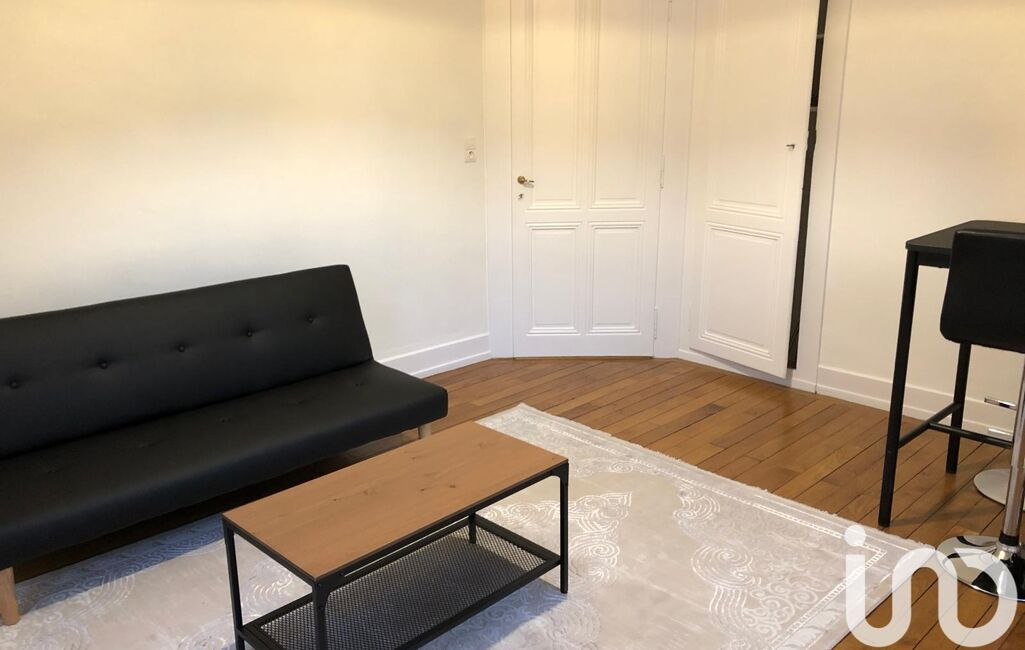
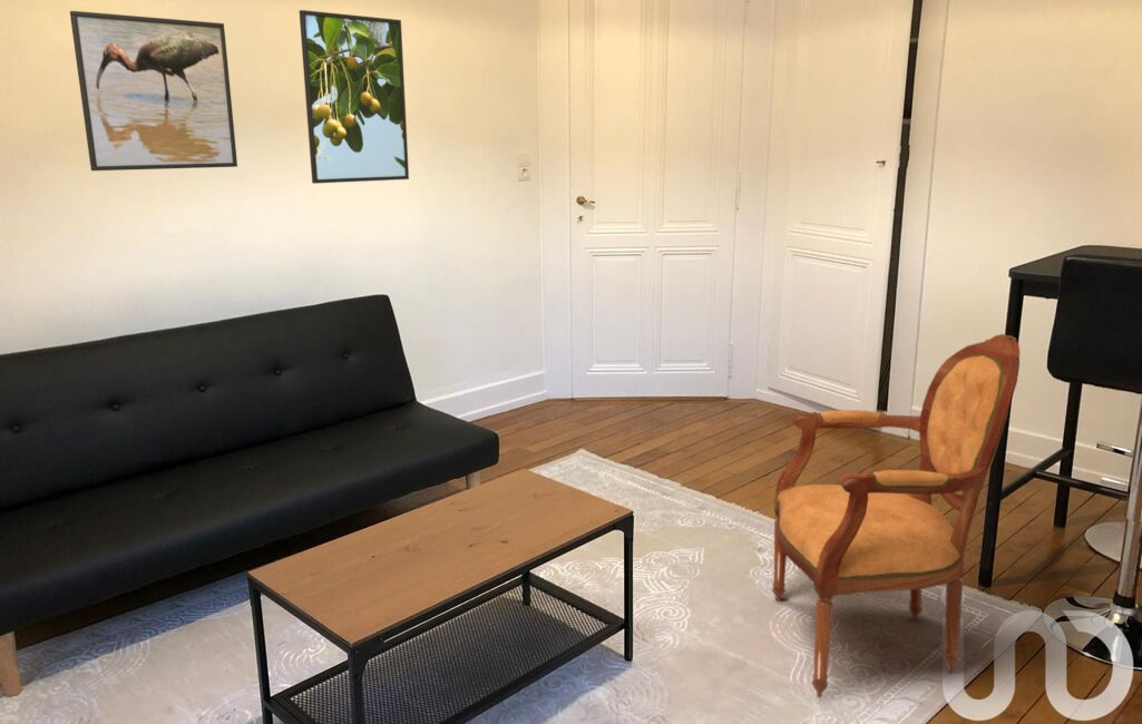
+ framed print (159, 94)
+ armchair (888, 497)
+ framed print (357, 99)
